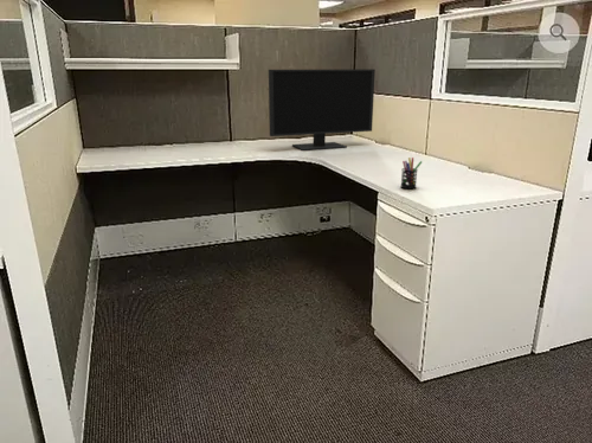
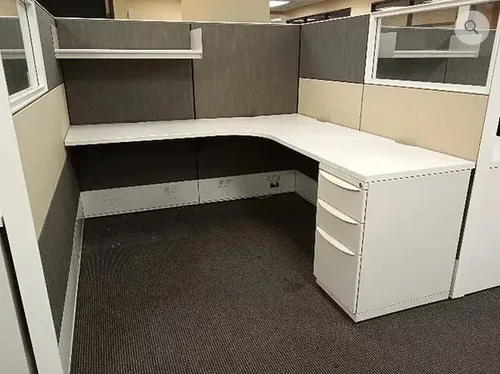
- monitor (318, 109)
- pen holder (411, 172)
